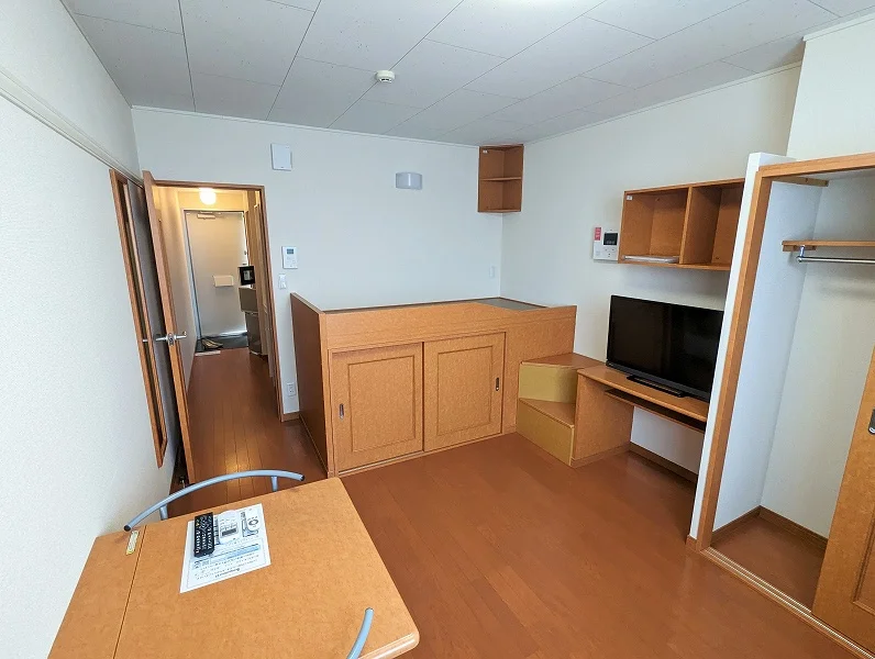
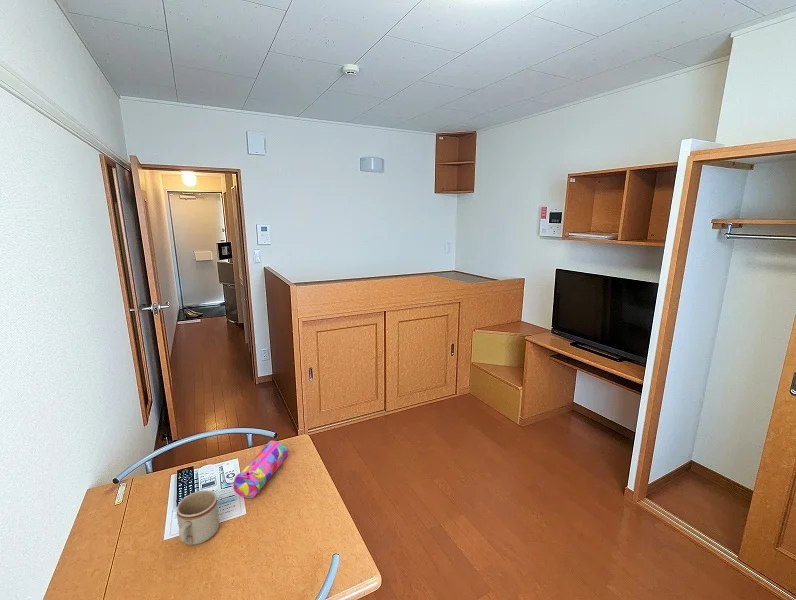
+ mug (195, 522)
+ pencil case (262, 467)
